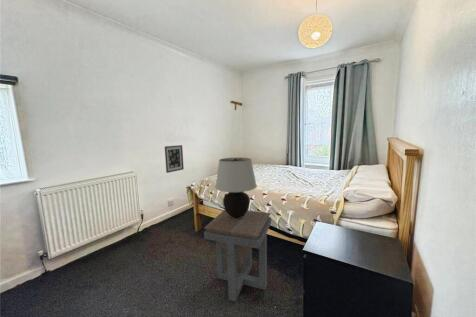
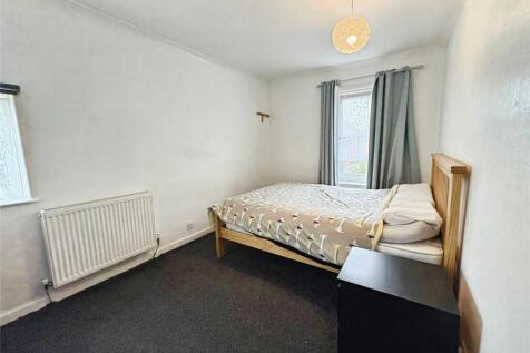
- table lamp (236, 187)
- side table (240, 251)
- wall art (174, 158)
